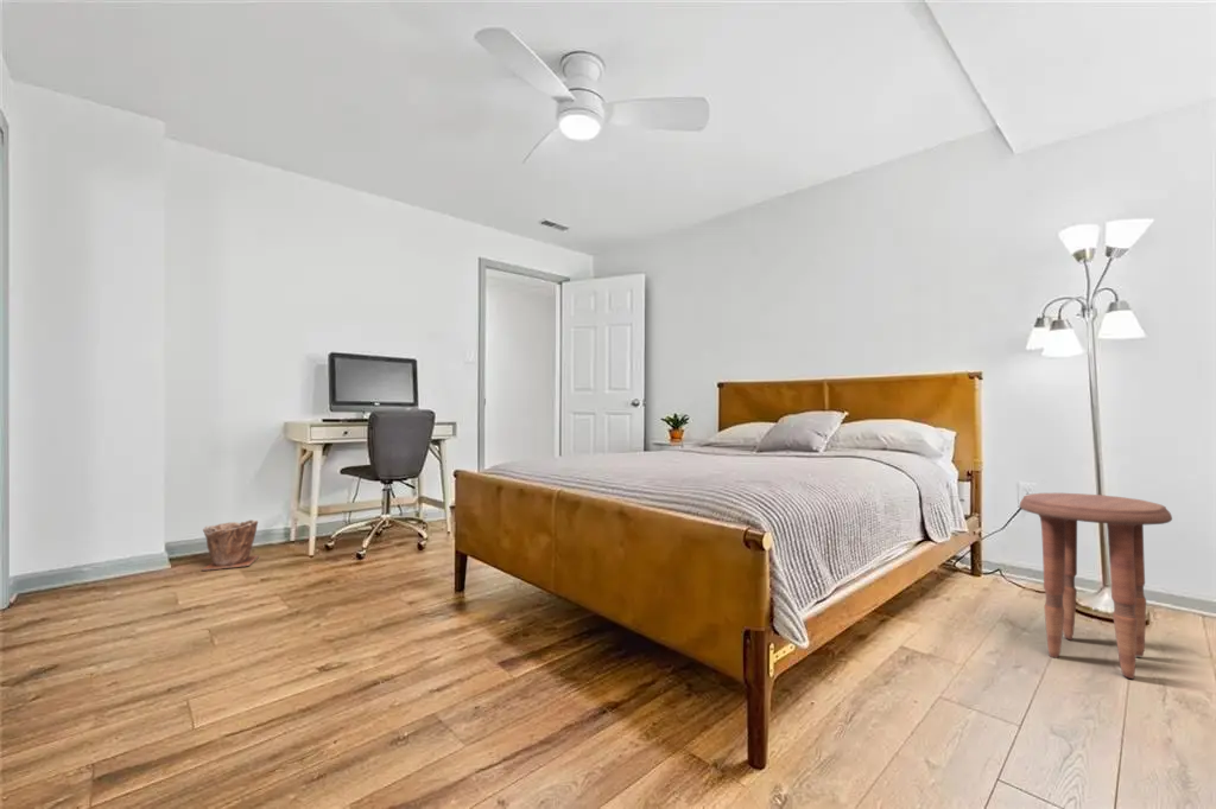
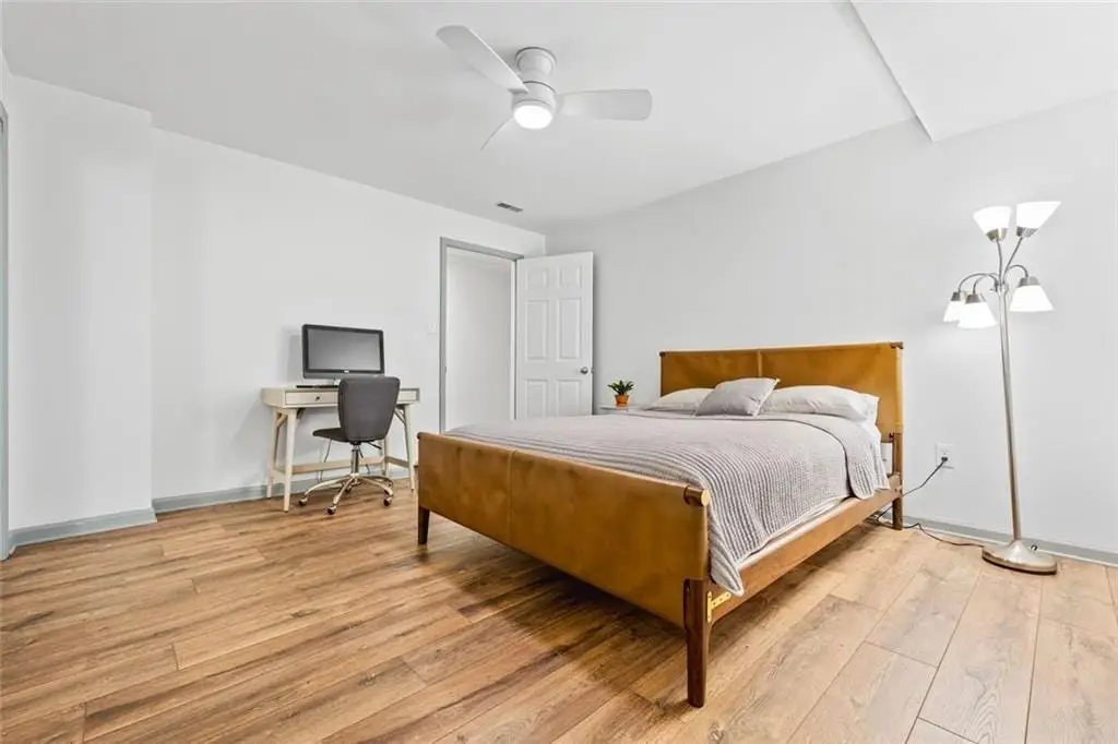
- plant pot (232, 542)
- side table (1076, 574)
